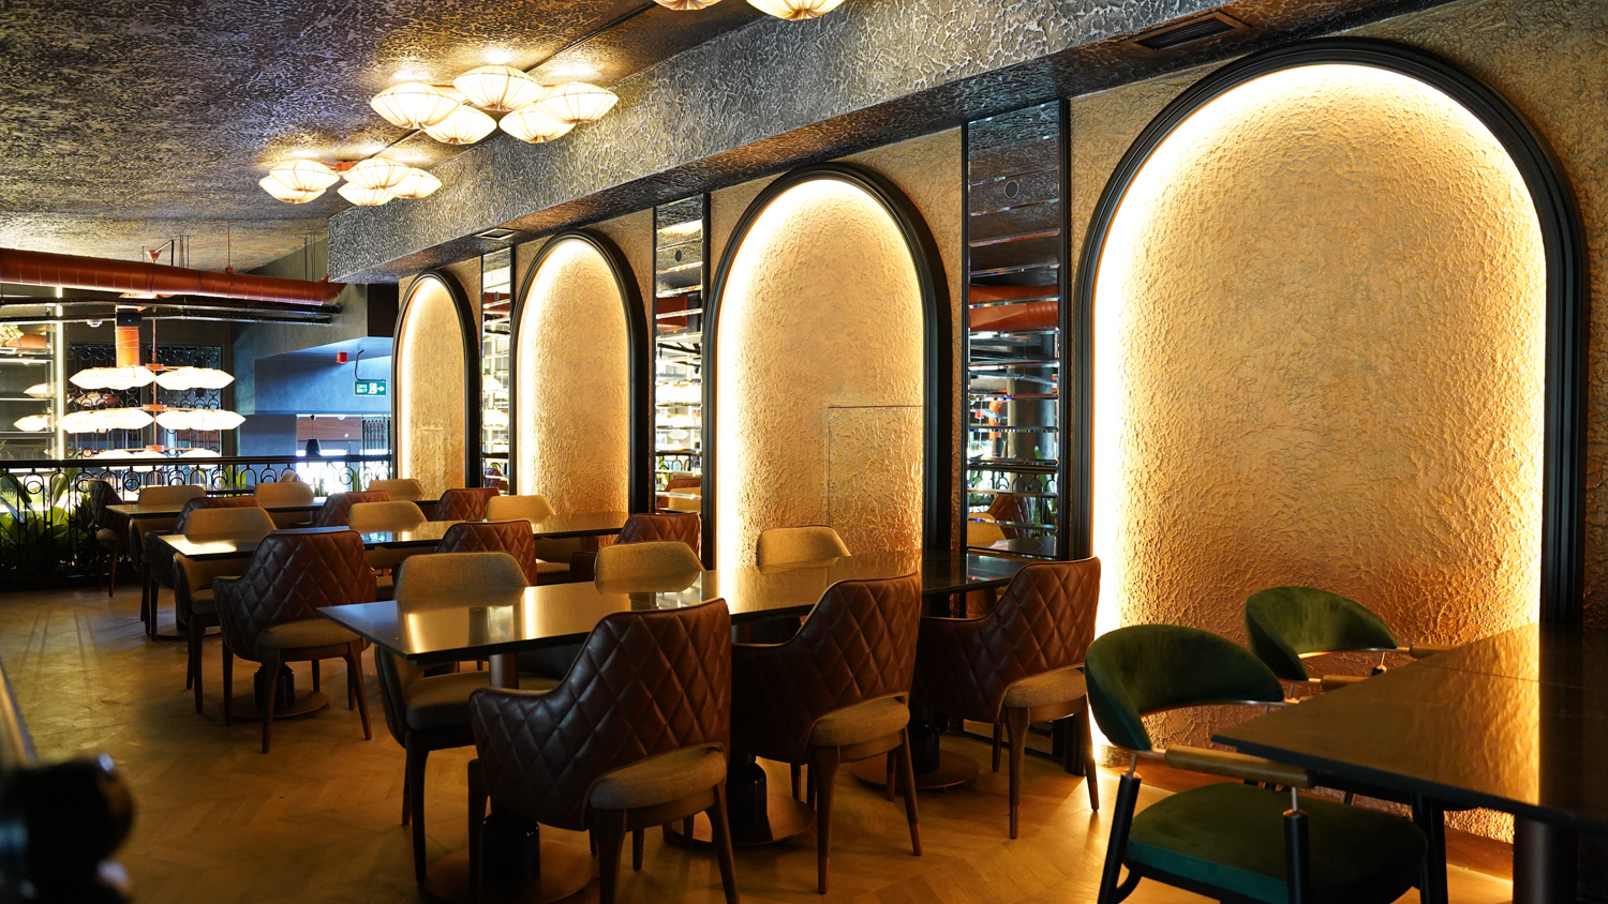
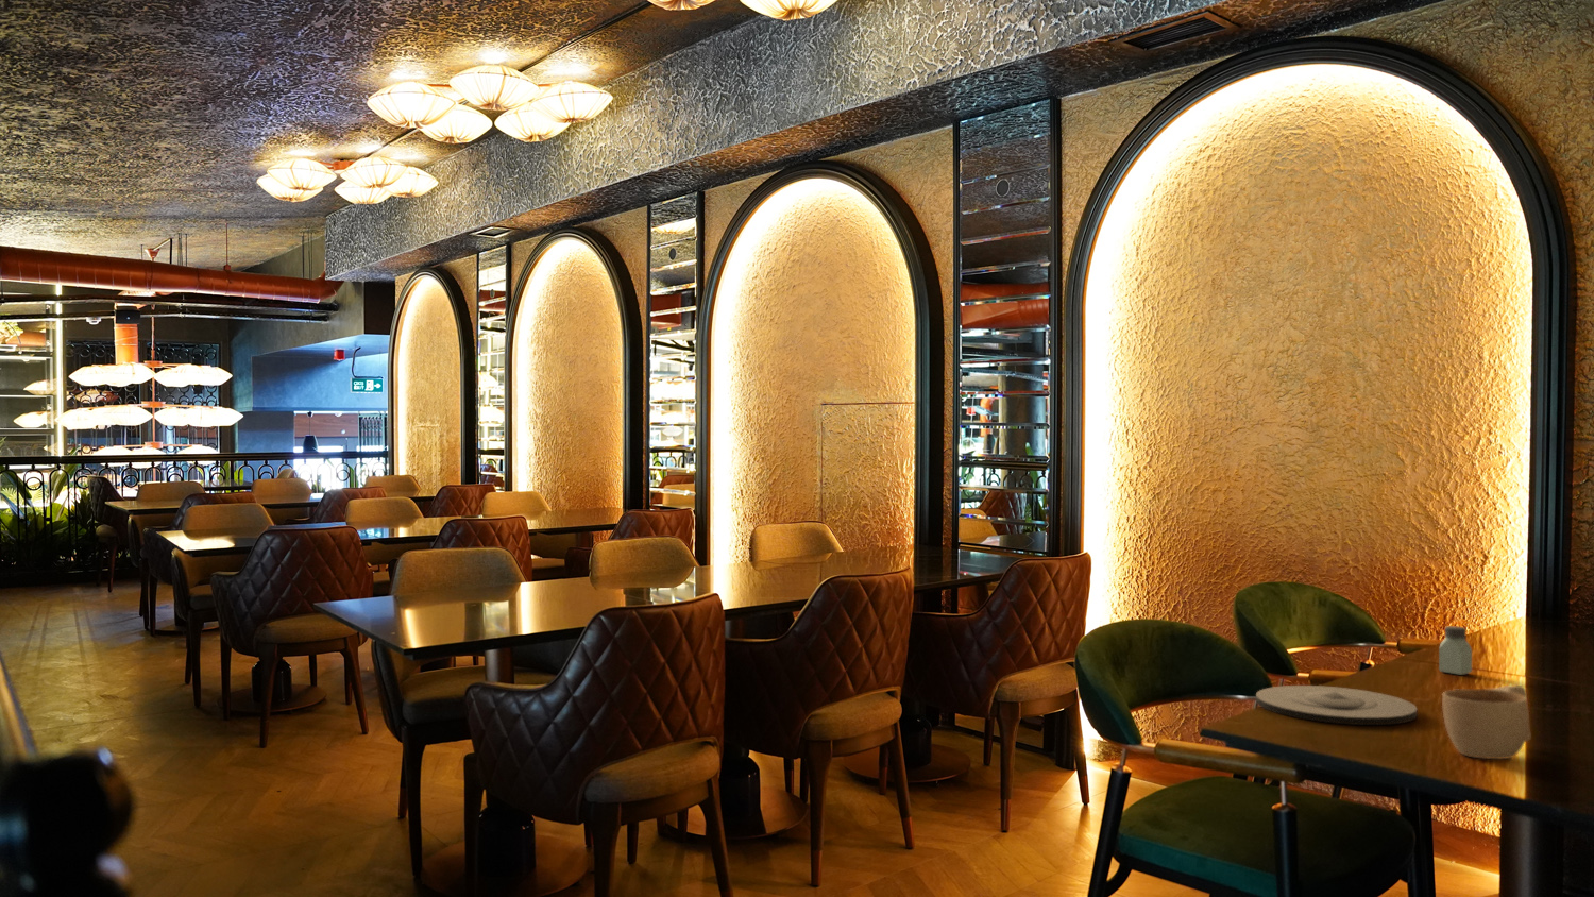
+ plate (1333, 699)
+ saltshaker (1455, 649)
+ cup (1495, 722)
